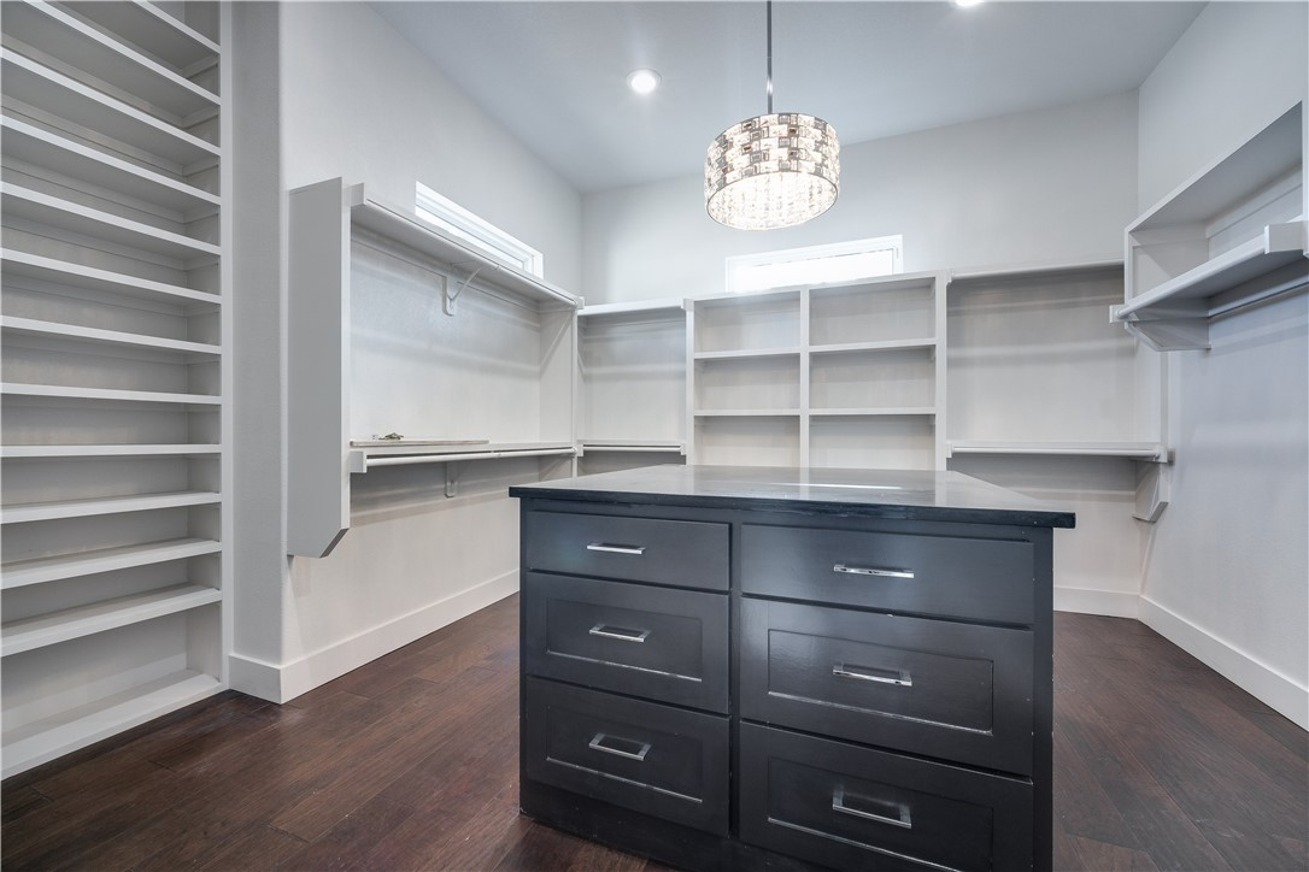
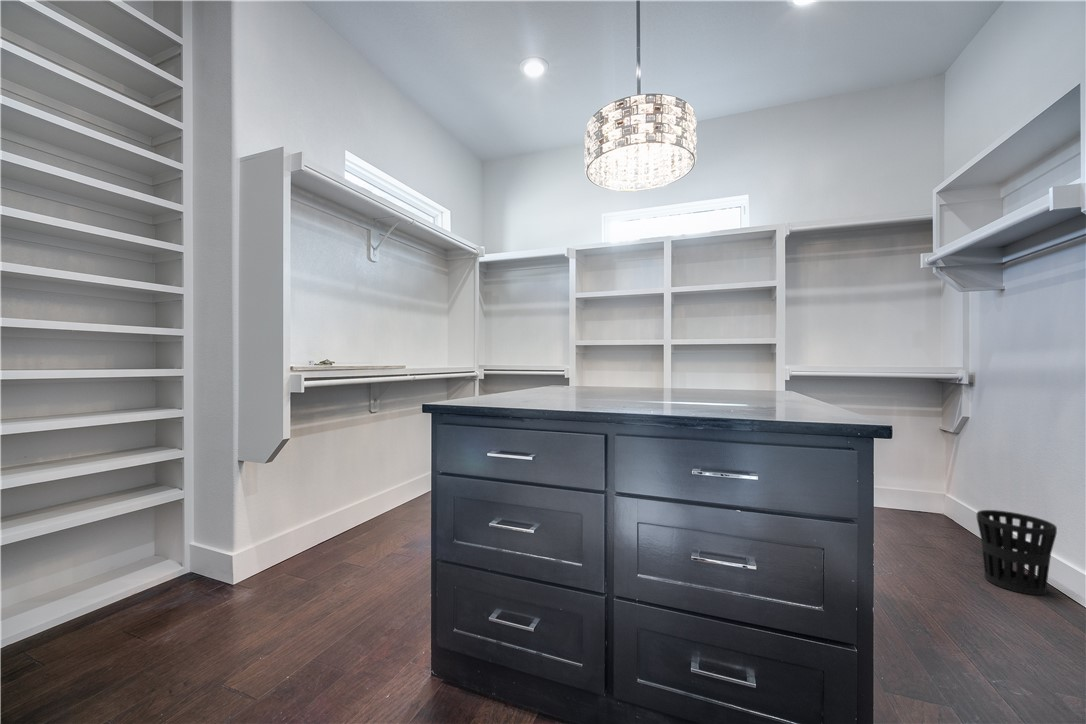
+ wastebasket (1014, 551)
